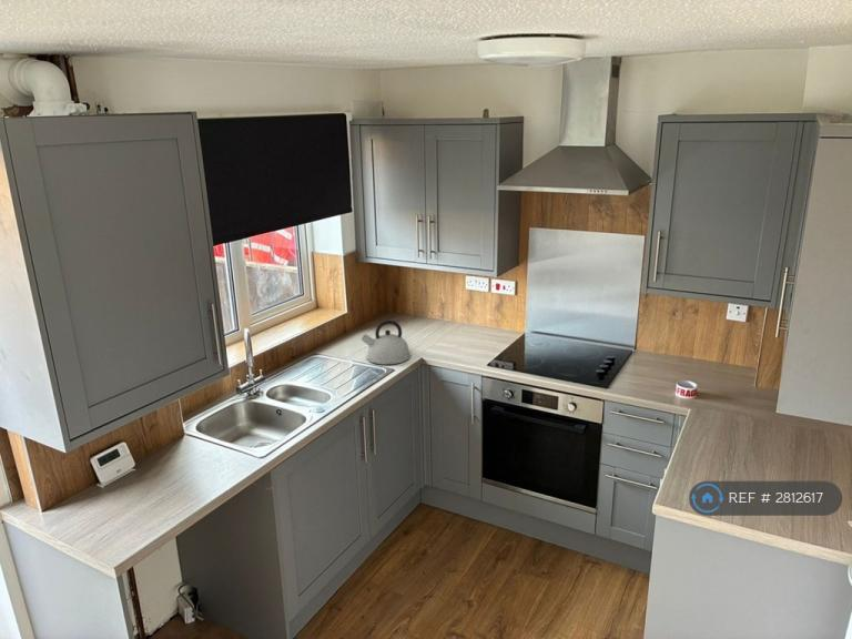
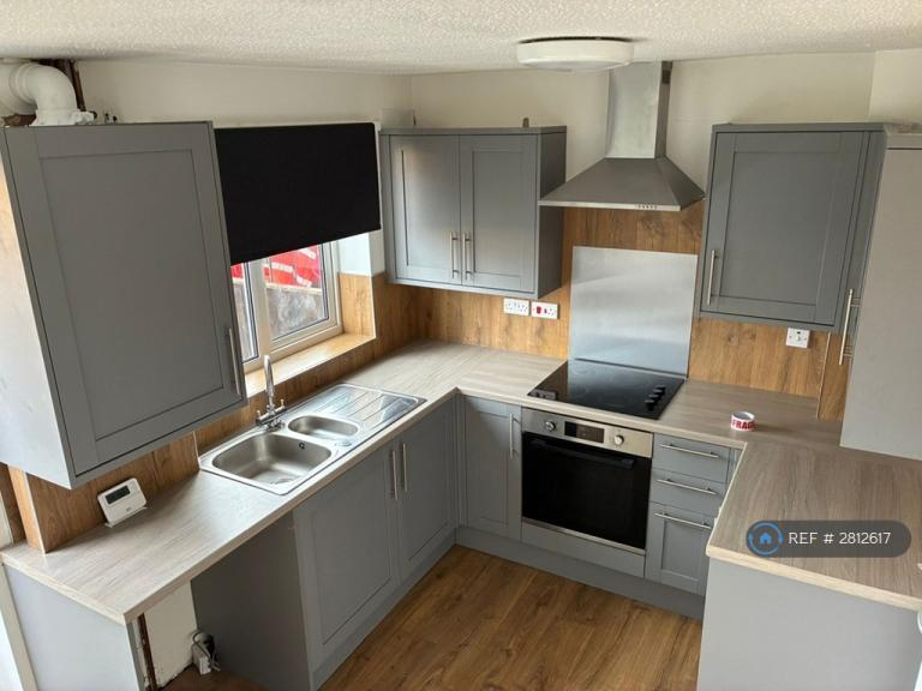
- kettle (385, 338)
